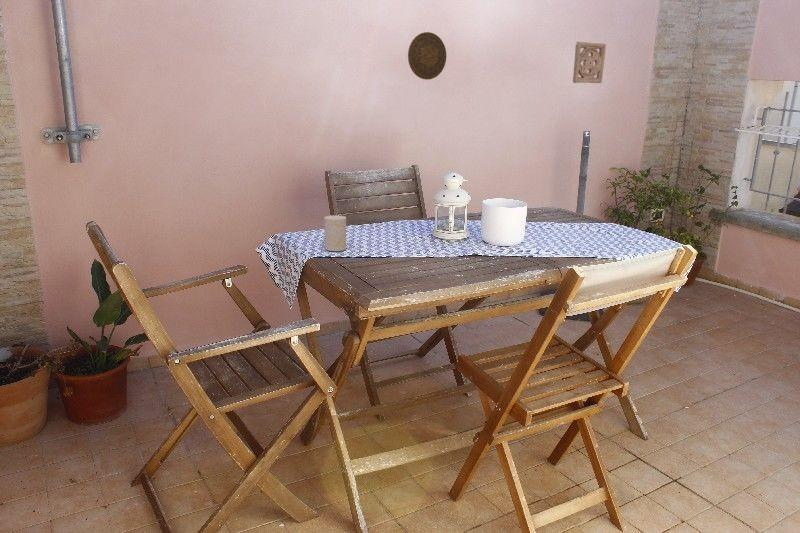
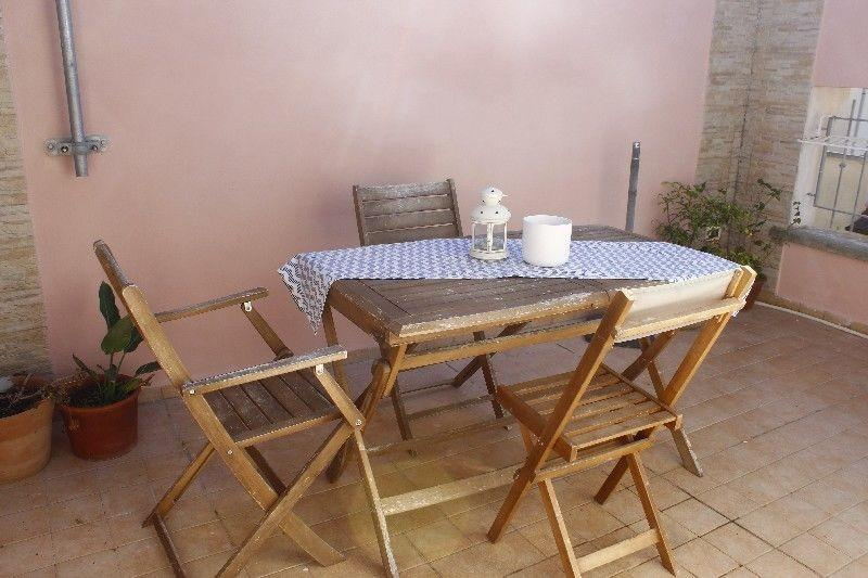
- wall ornament (589, 63)
- decorative plate (428, 56)
- cup (335, 233)
